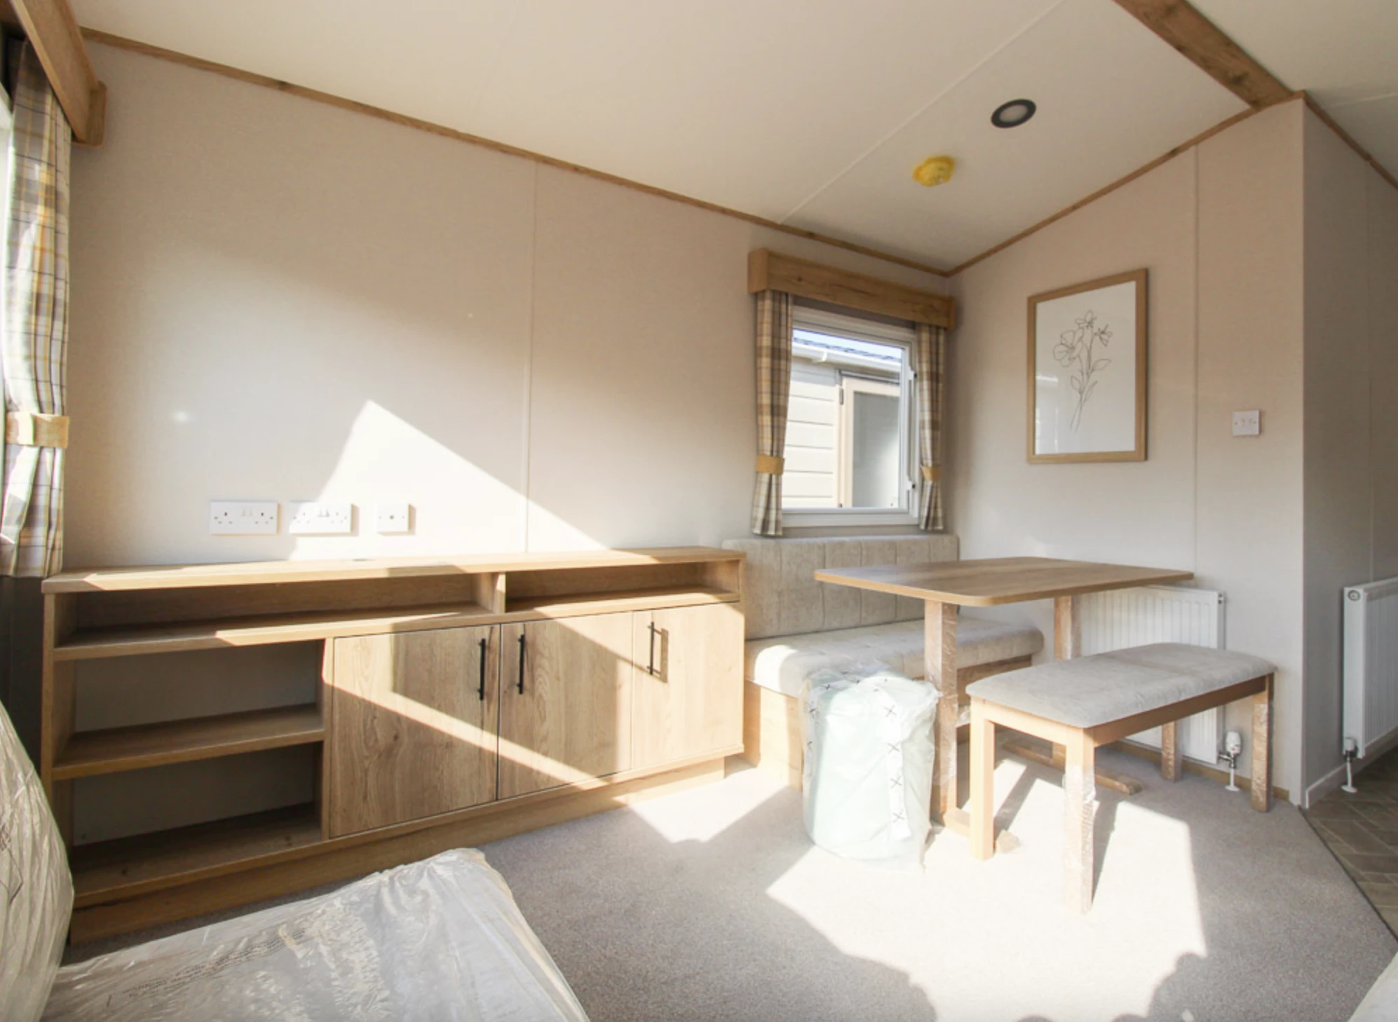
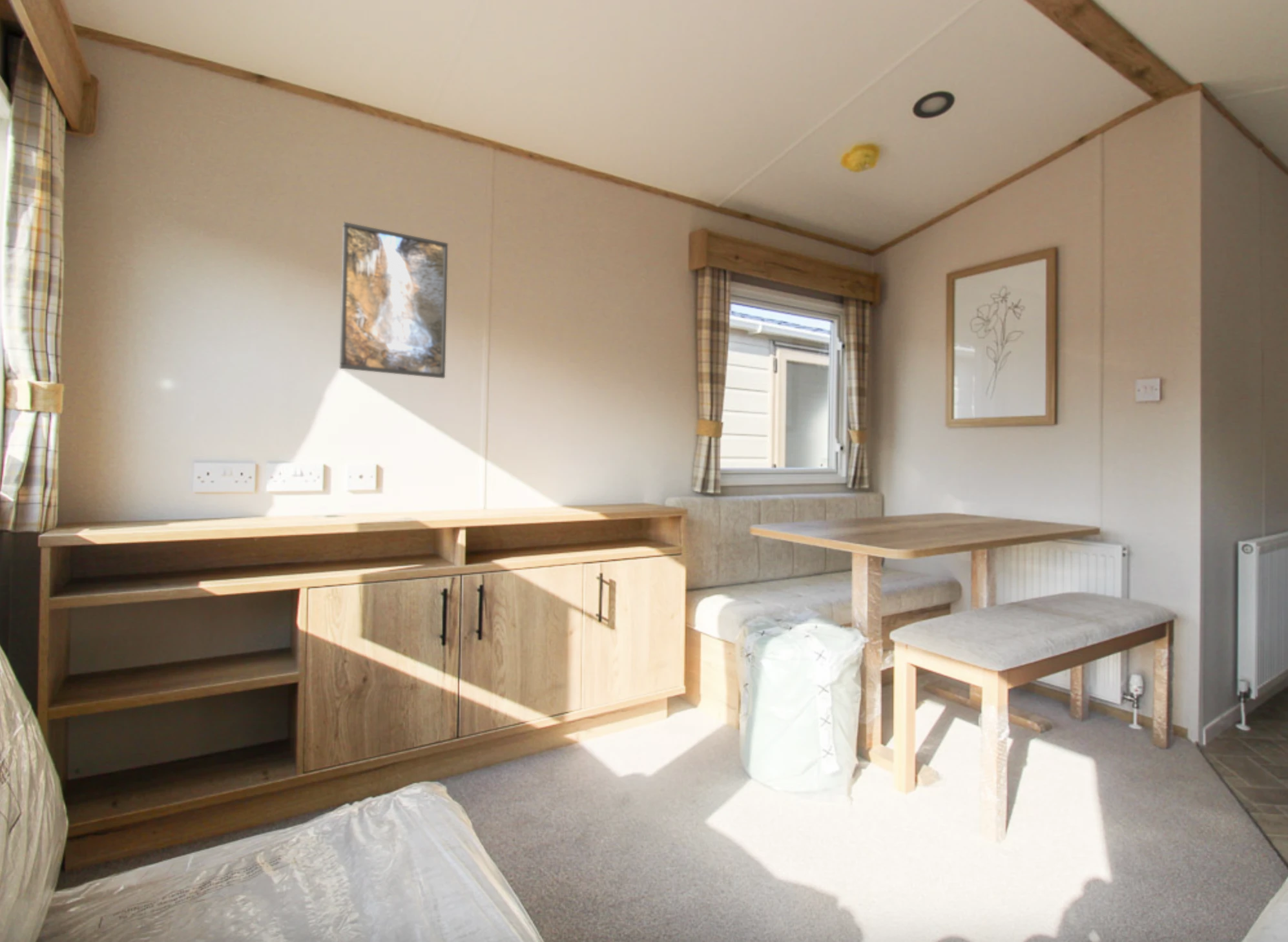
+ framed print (395, 303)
